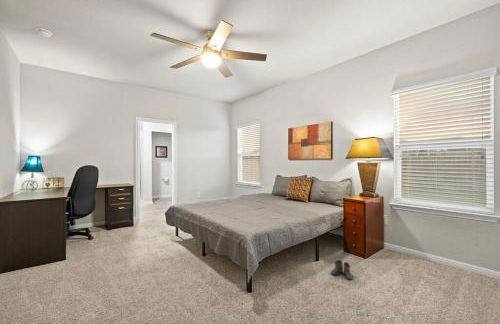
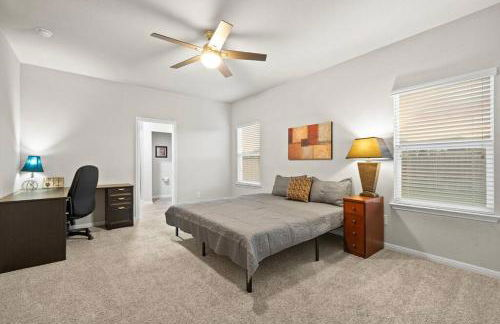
- boots (341, 268)
